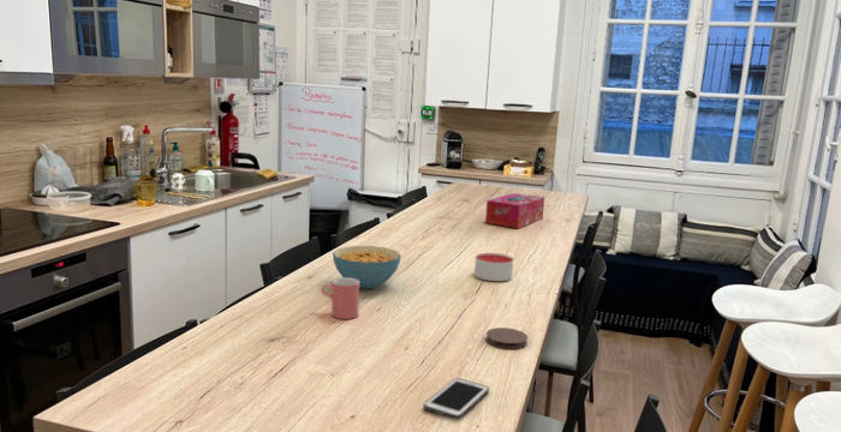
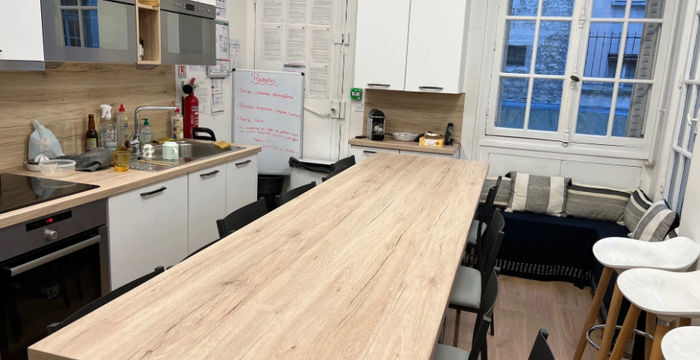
- coaster (506, 337)
- cereal bowl (365, 269)
- tissue box (515, 209)
- candle (494, 265)
- cup (339, 296)
- cell phone (457, 397)
